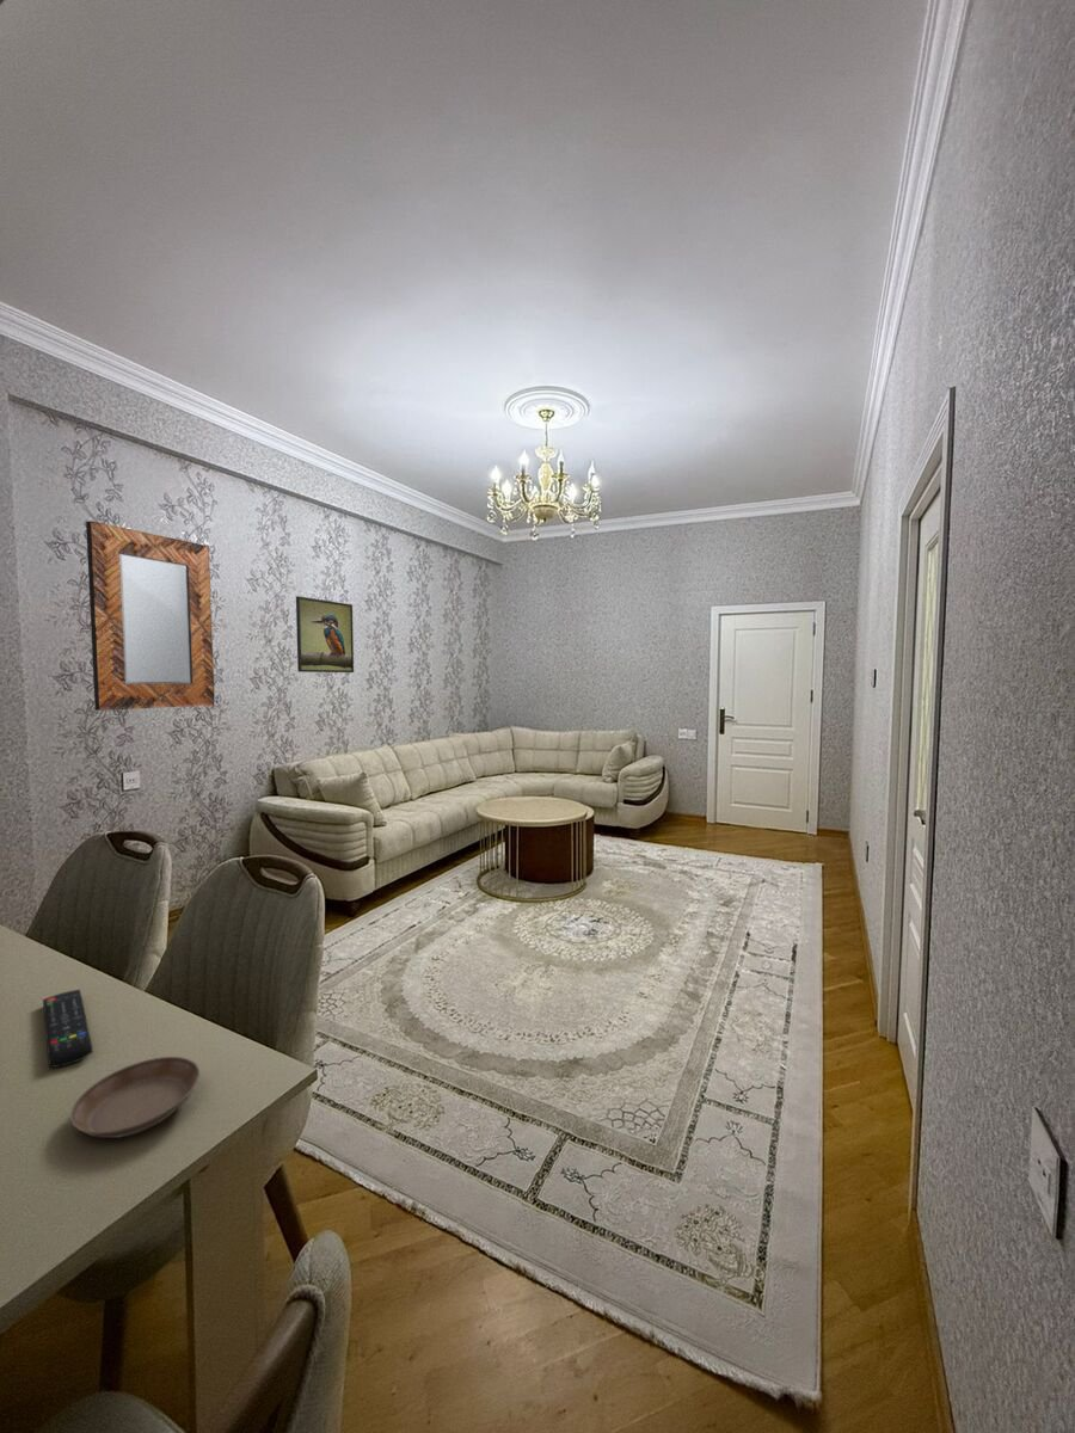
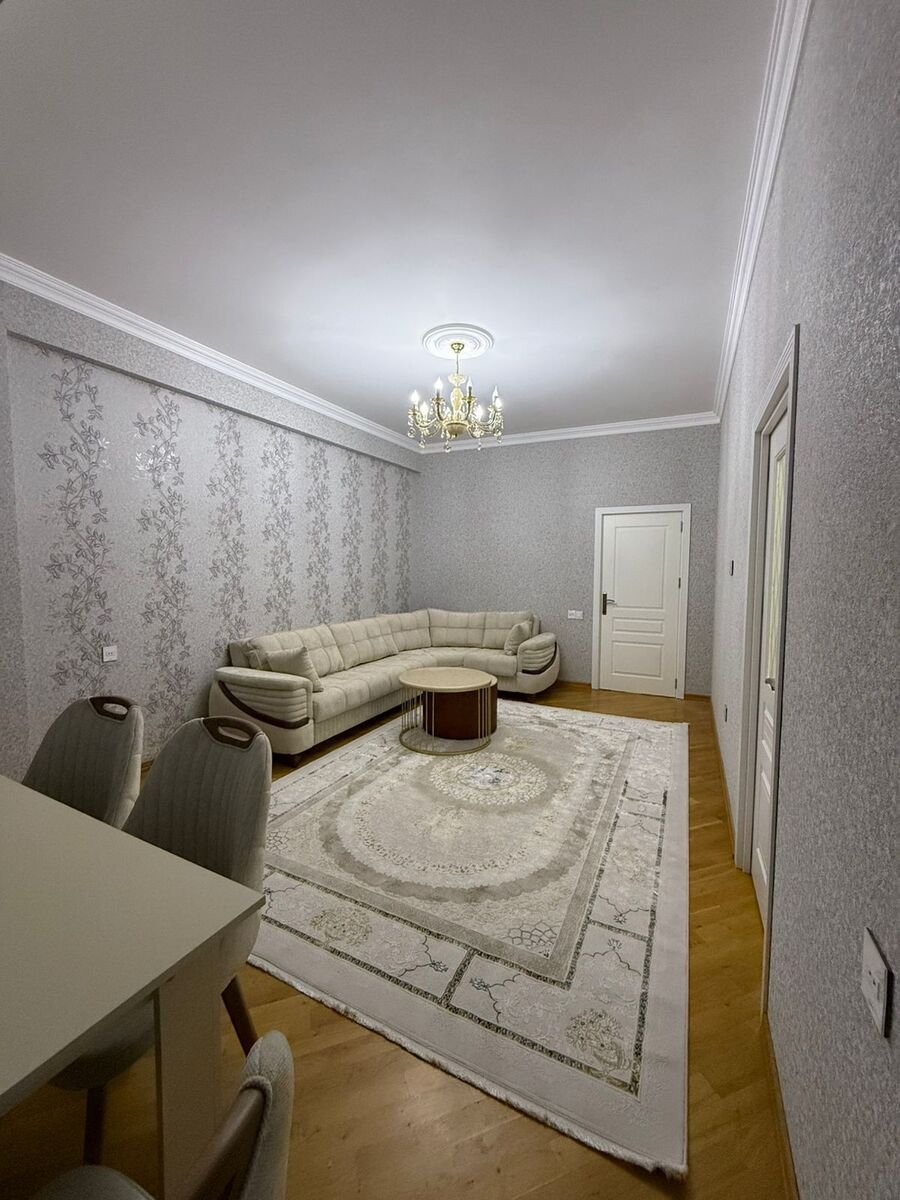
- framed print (326, 636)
- saucer (139, 1099)
- remote control (66, 1025)
- home mirror (155, 621)
